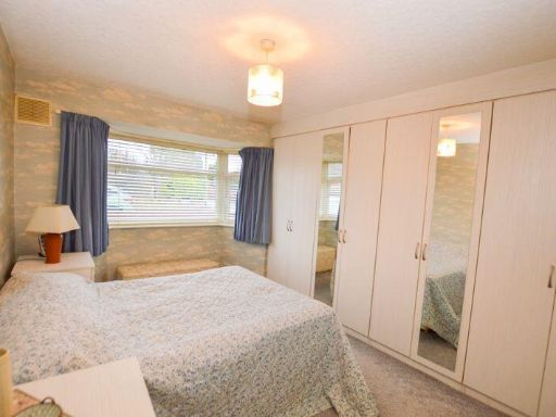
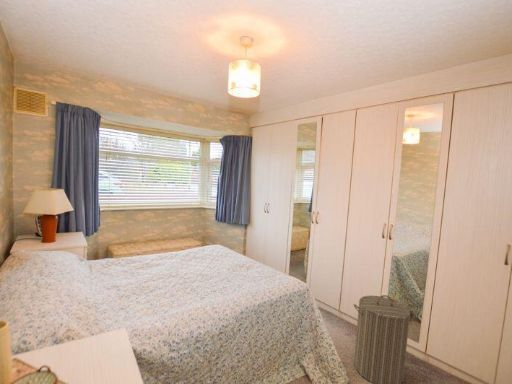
+ laundry hamper (381, 333)
